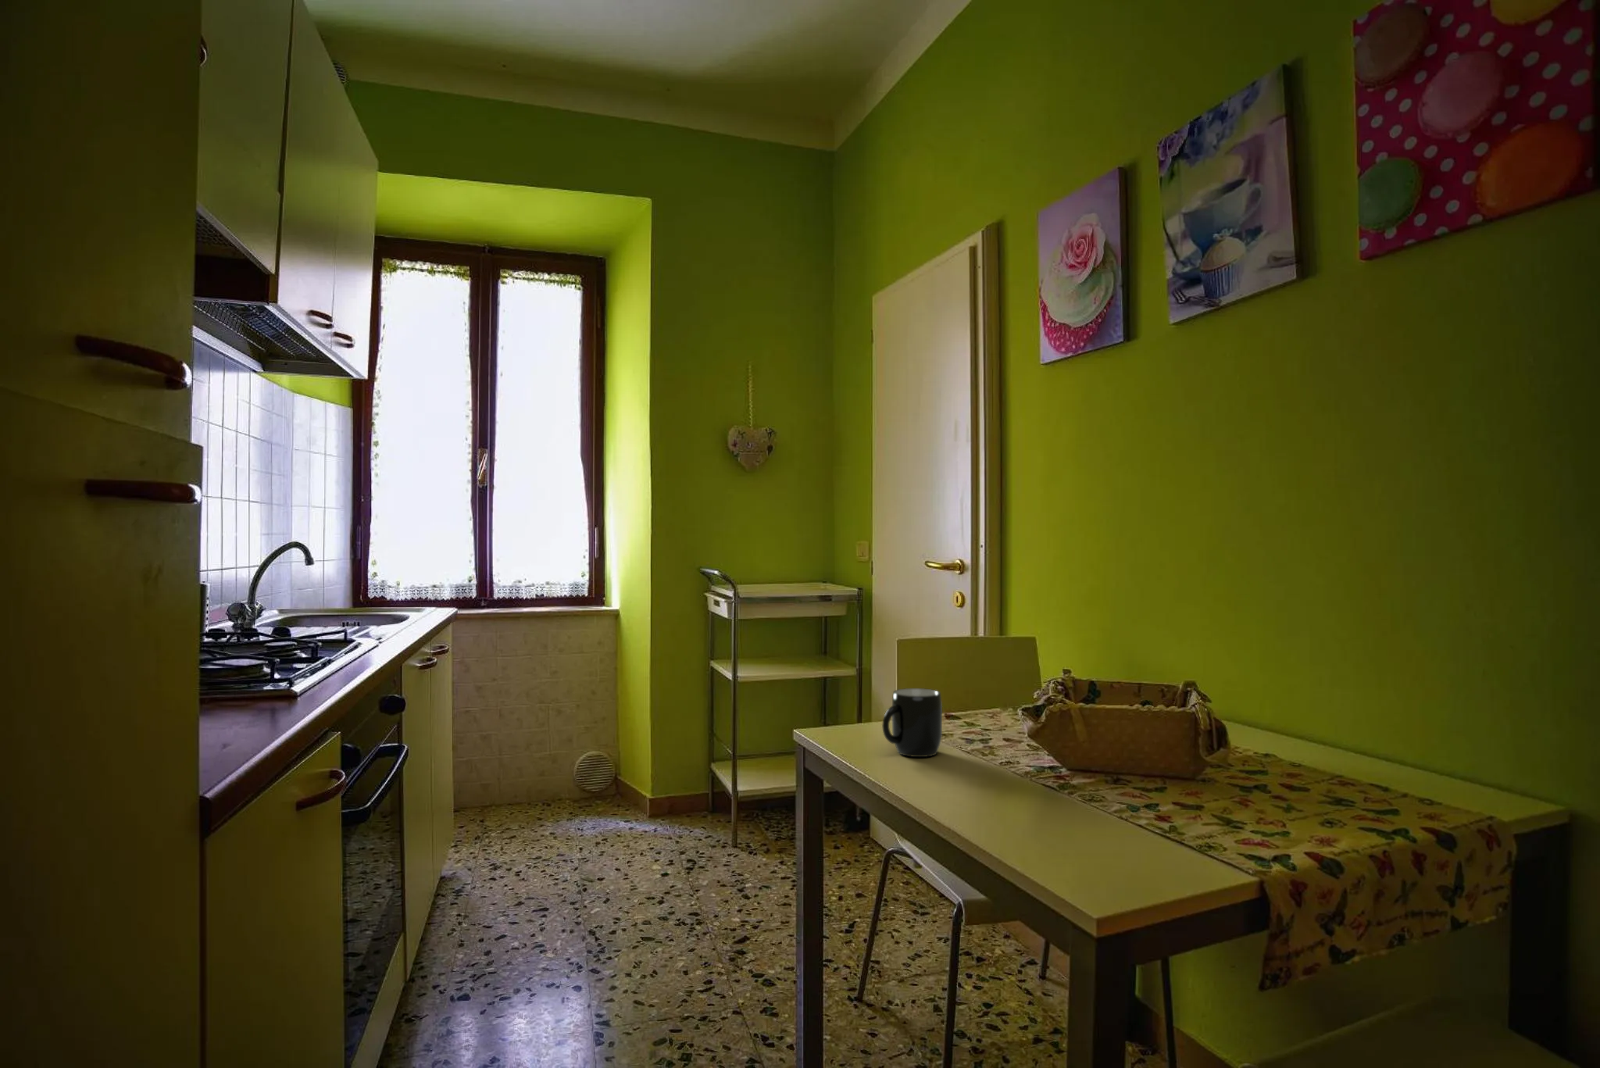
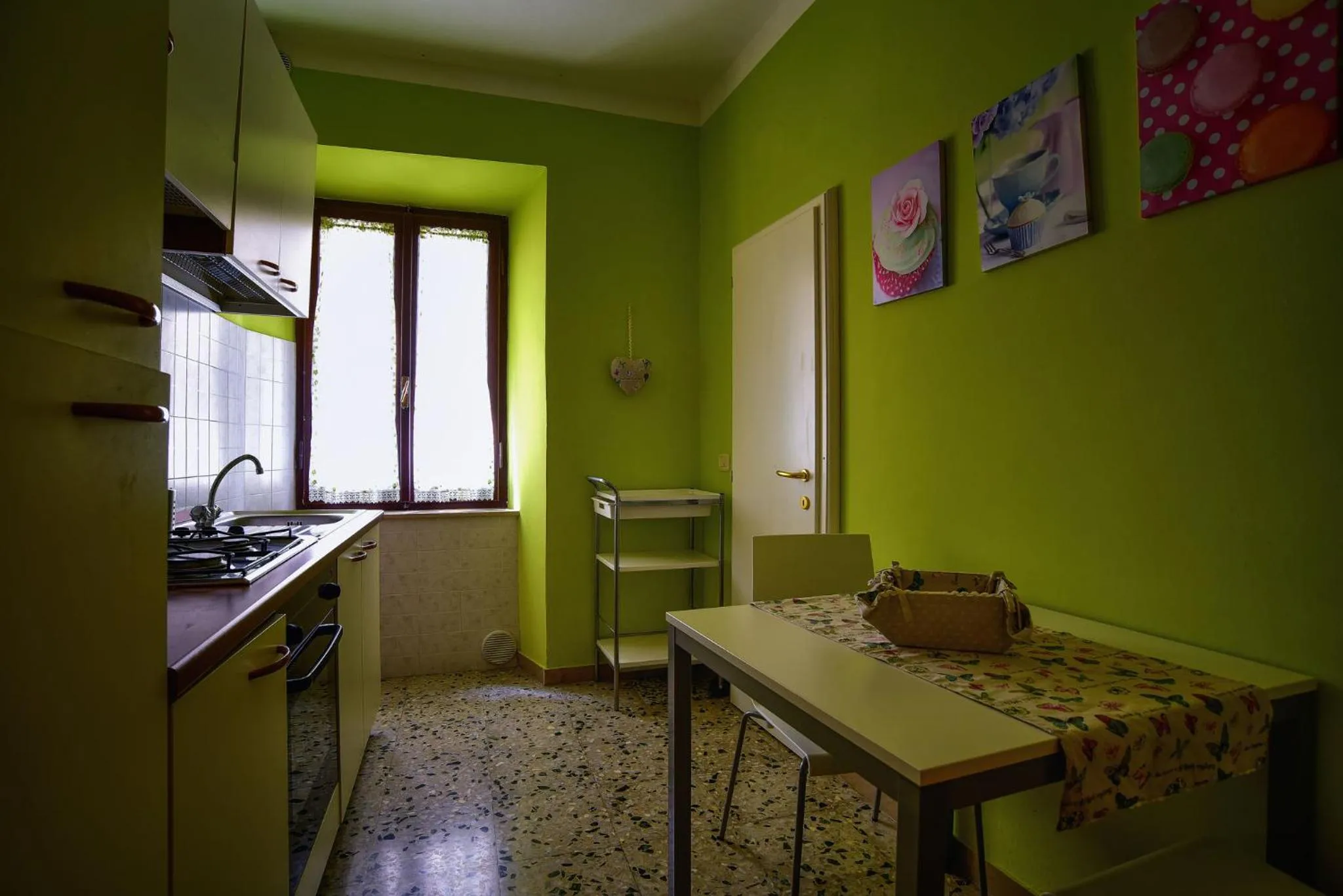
- mug (910, 722)
